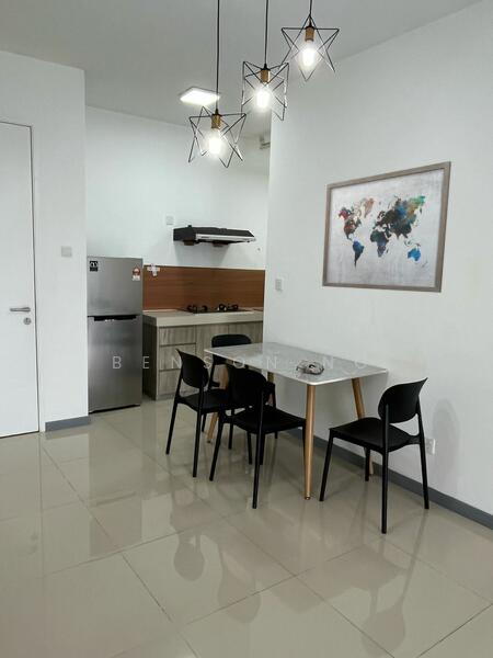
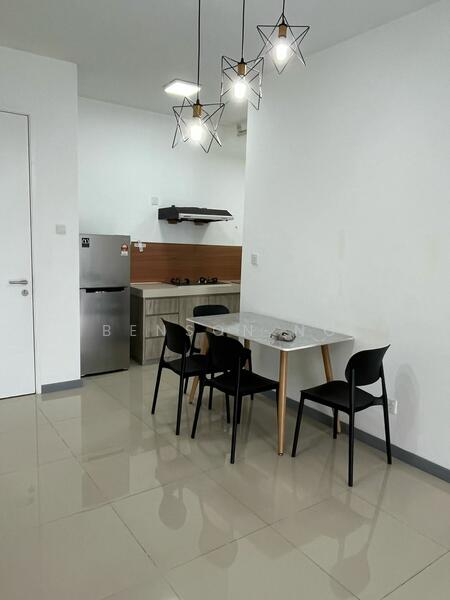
- wall art (377, 232)
